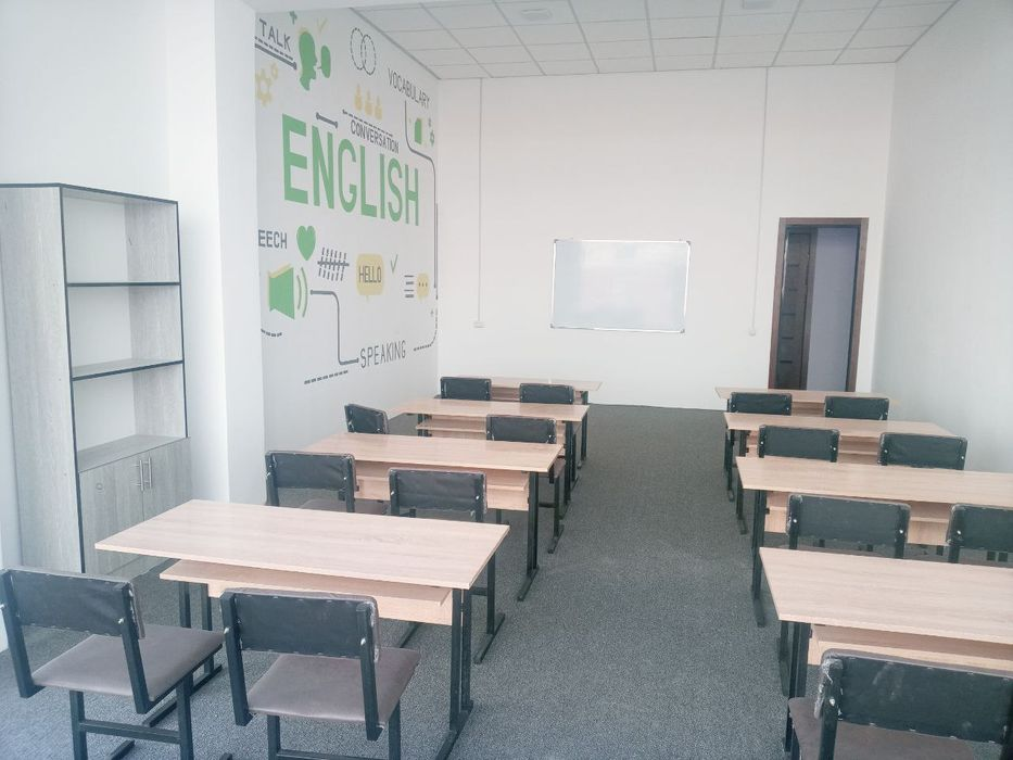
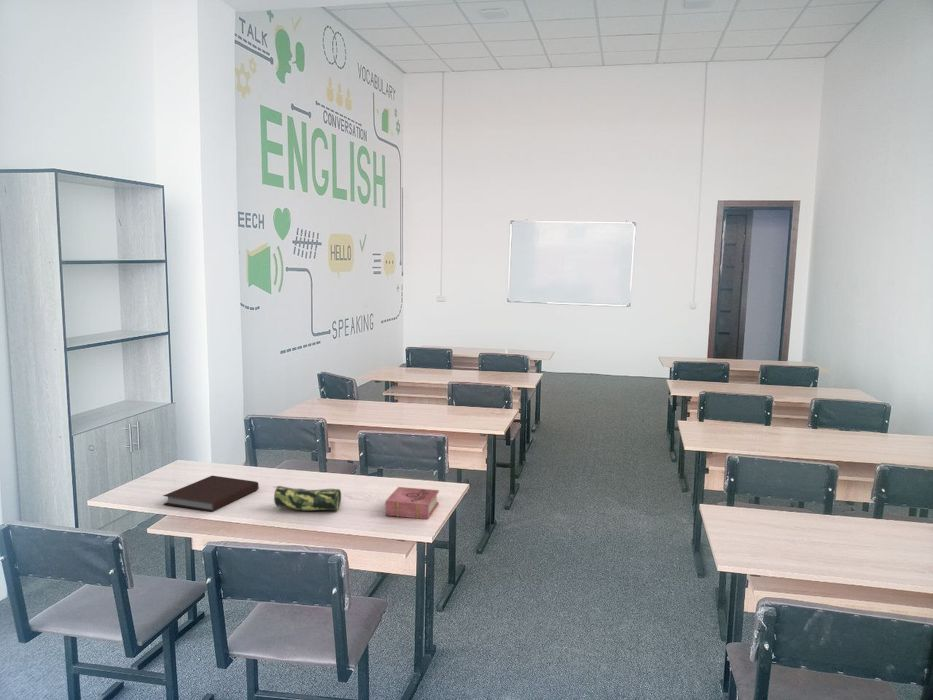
+ book (412, 502)
+ notebook (212, 492)
+ pencil case (306, 498)
